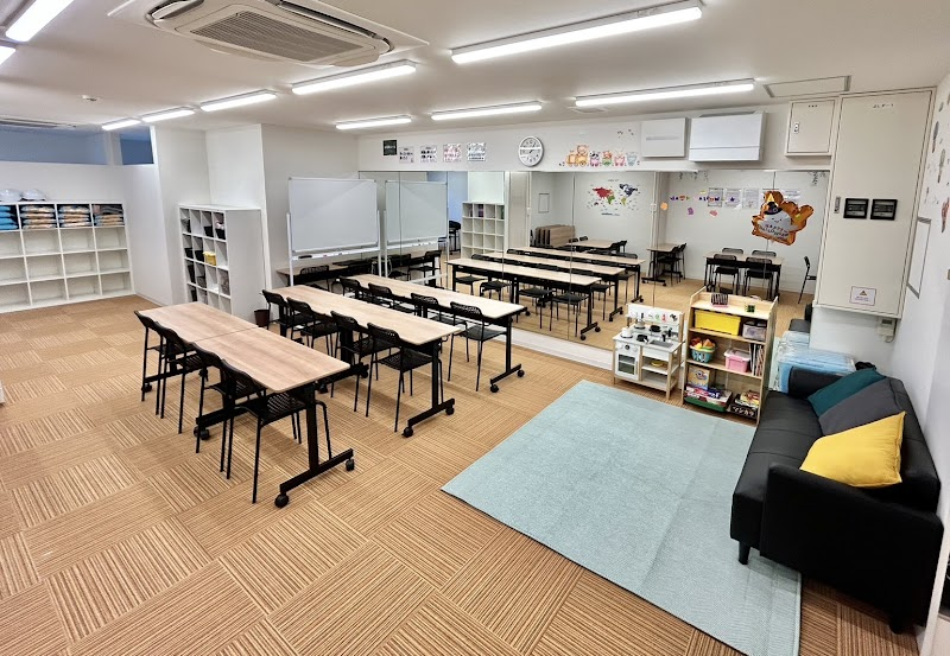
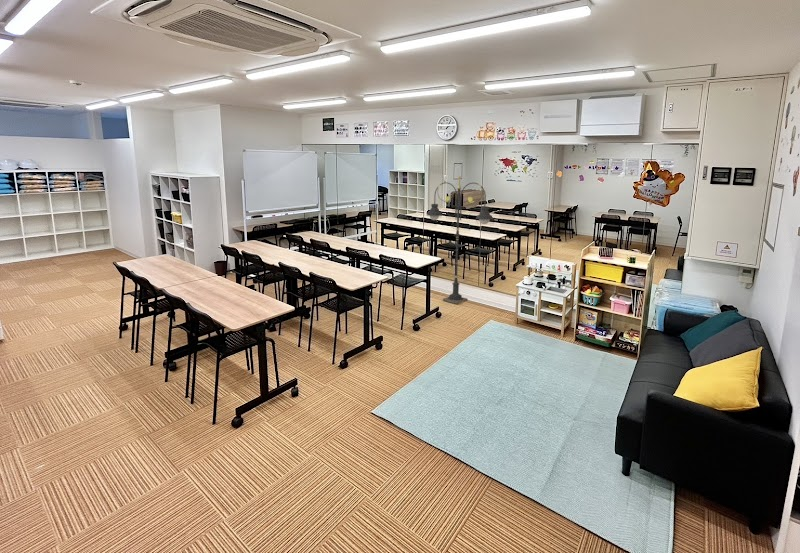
+ floor lamp (457, 240)
